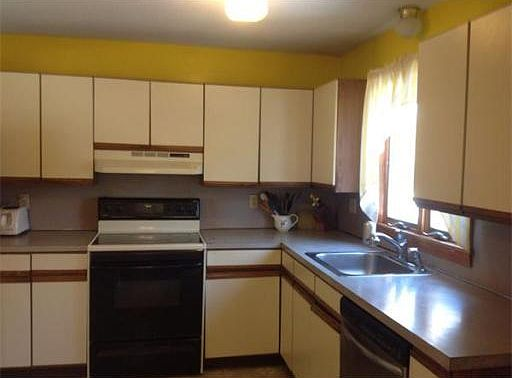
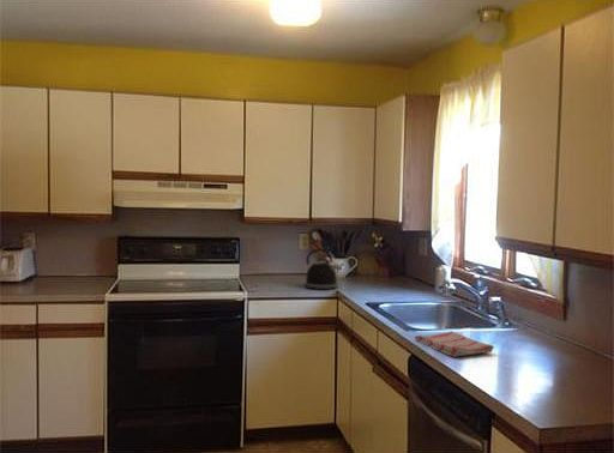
+ dish towel (452, 342)
+ kettle (320, 267)
